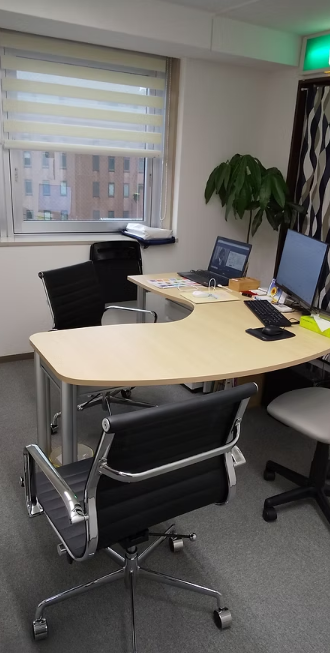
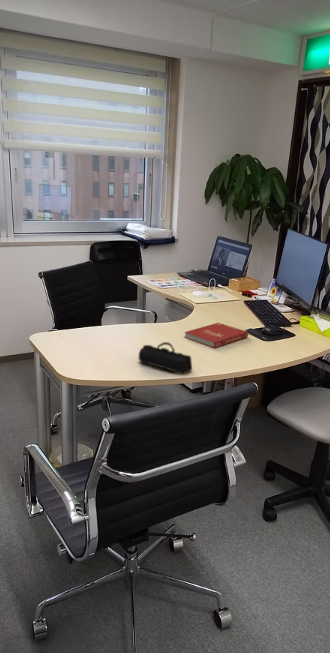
+ book (216, 334)
+ pencil case (165, 354)
